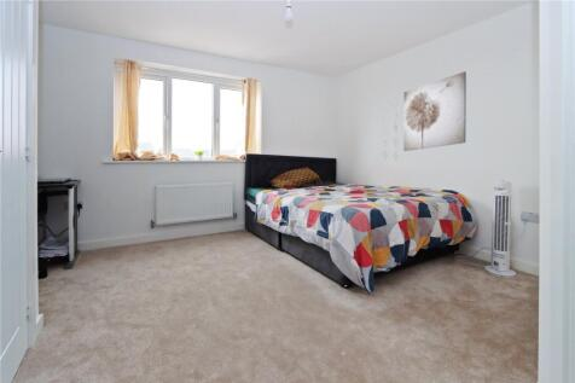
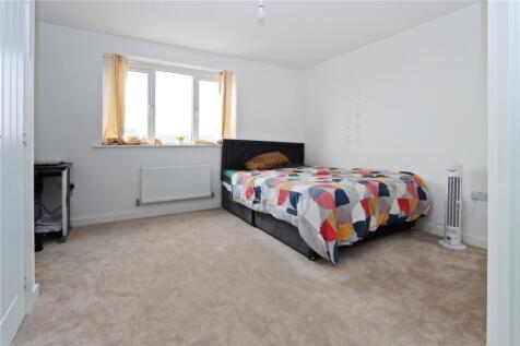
- wall art (431, 115)
